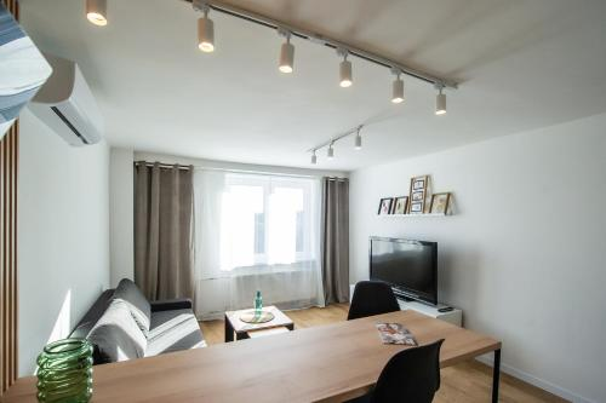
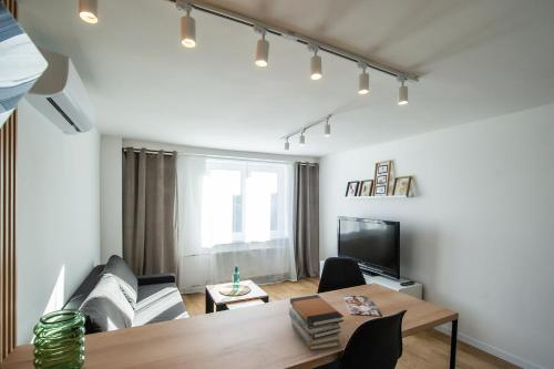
+ book stack (314, 319)
